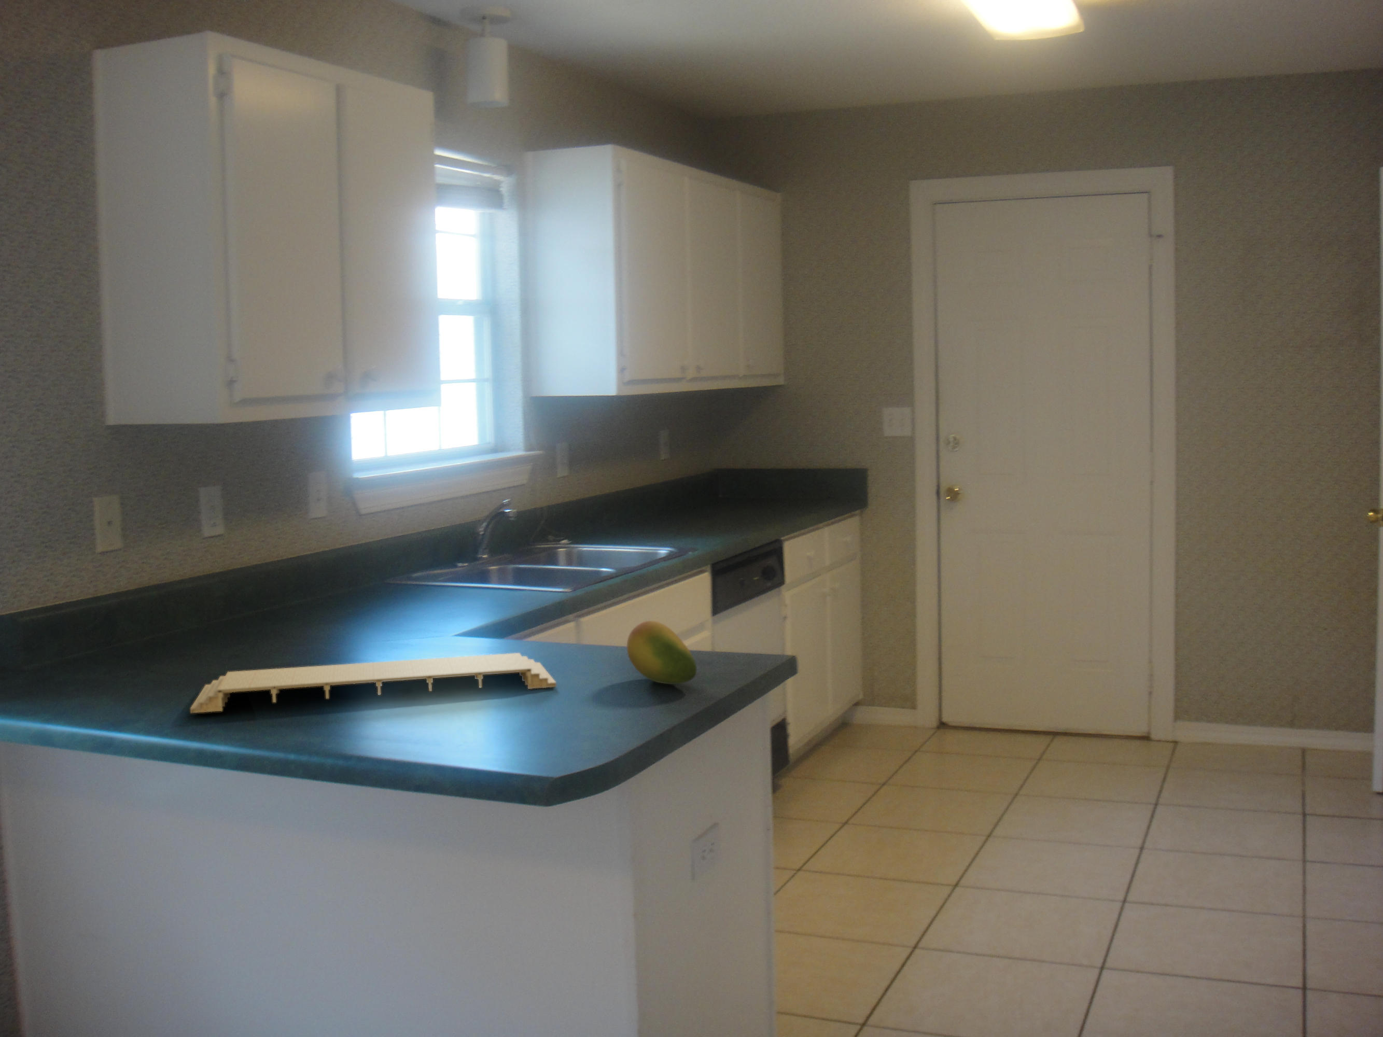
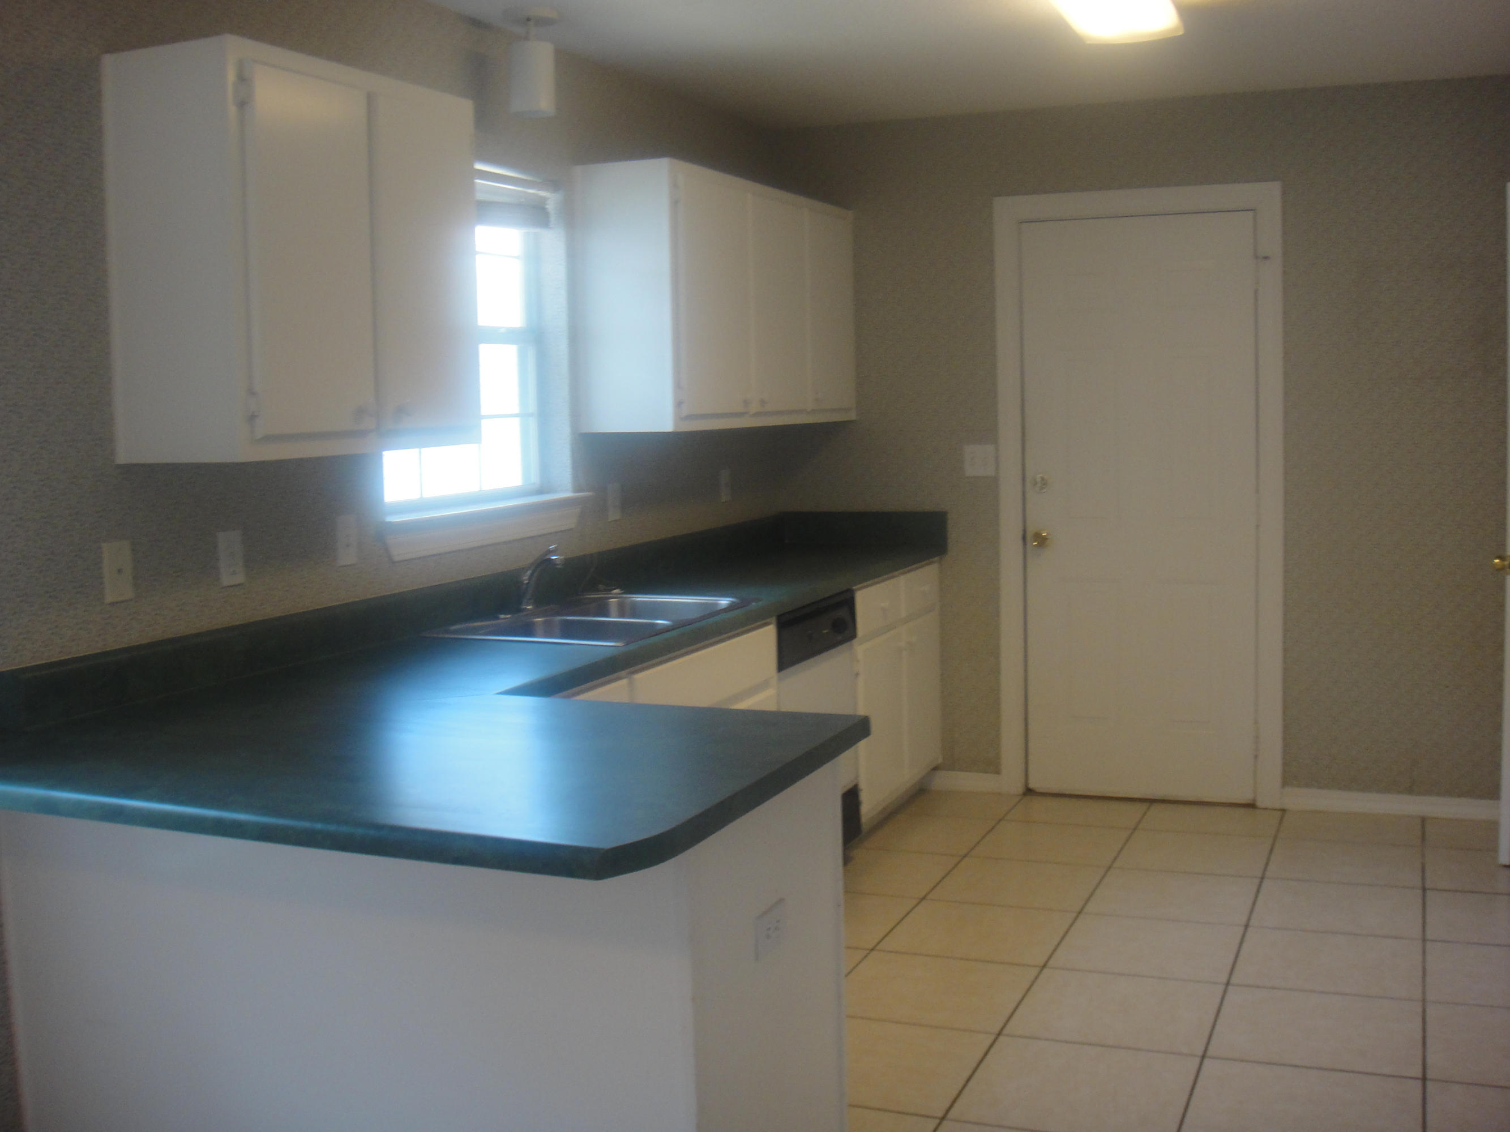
- cutting board (378, 679)
- fruit (660, 652)
